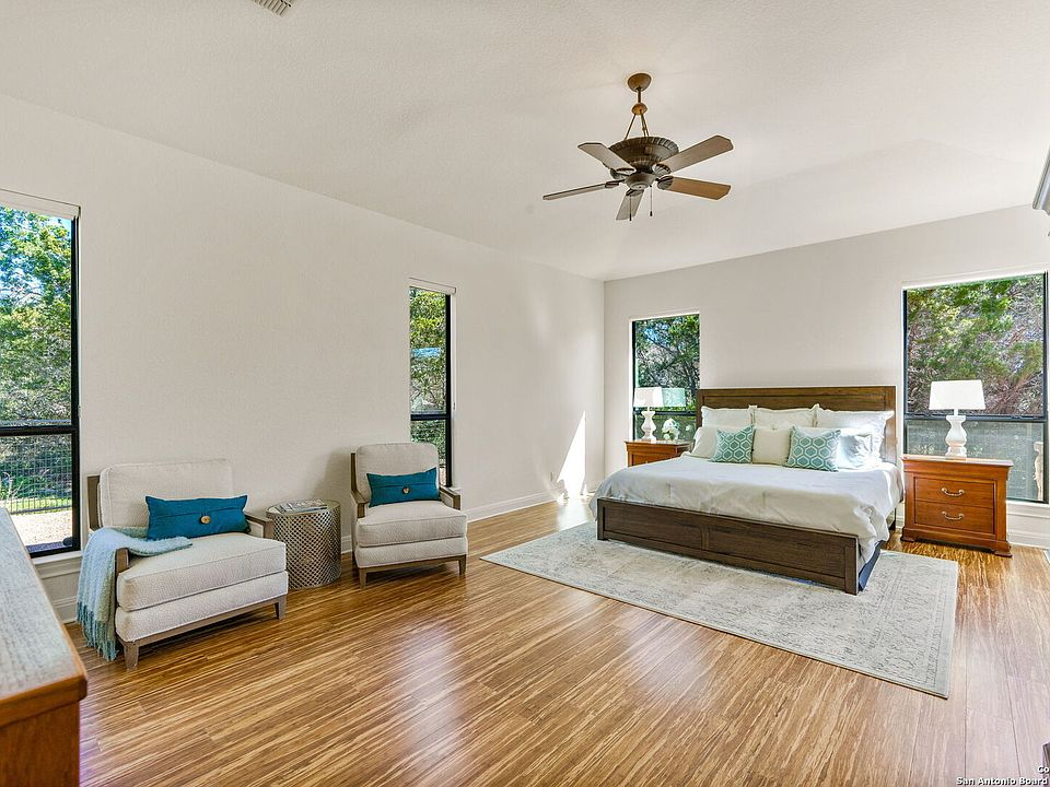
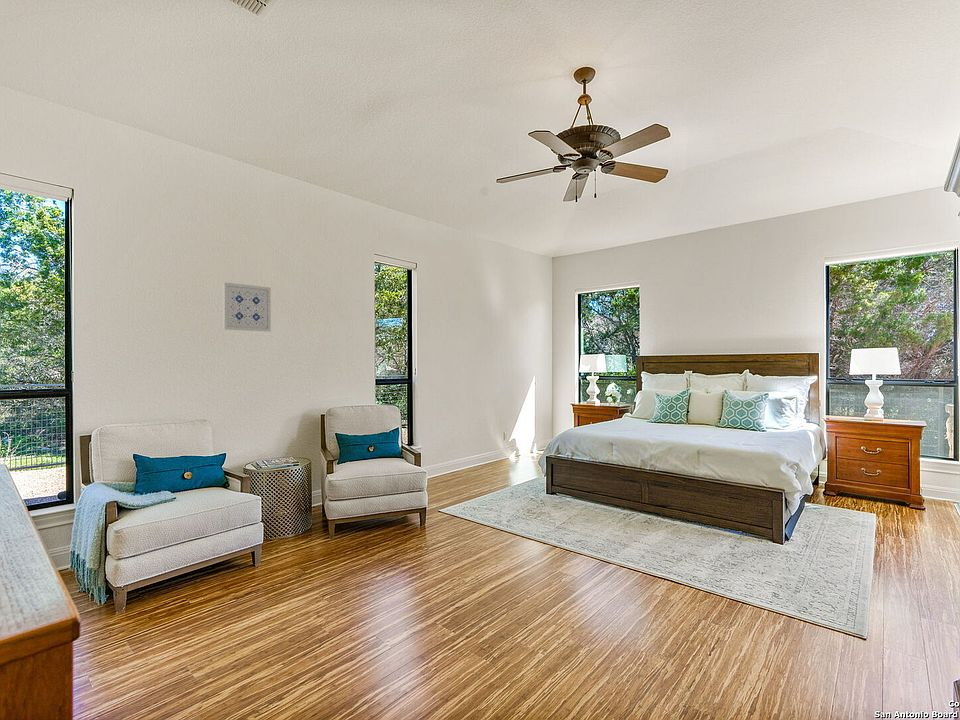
+ wall art (247, 307)
